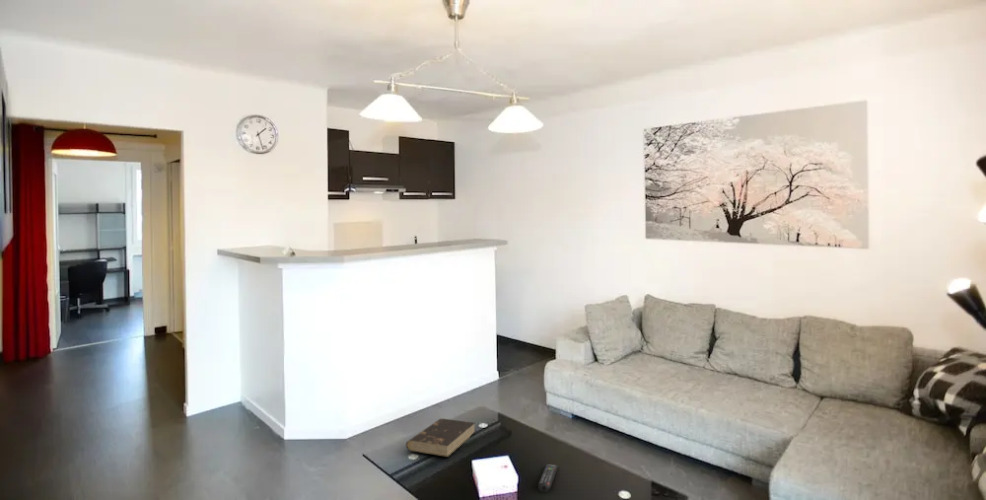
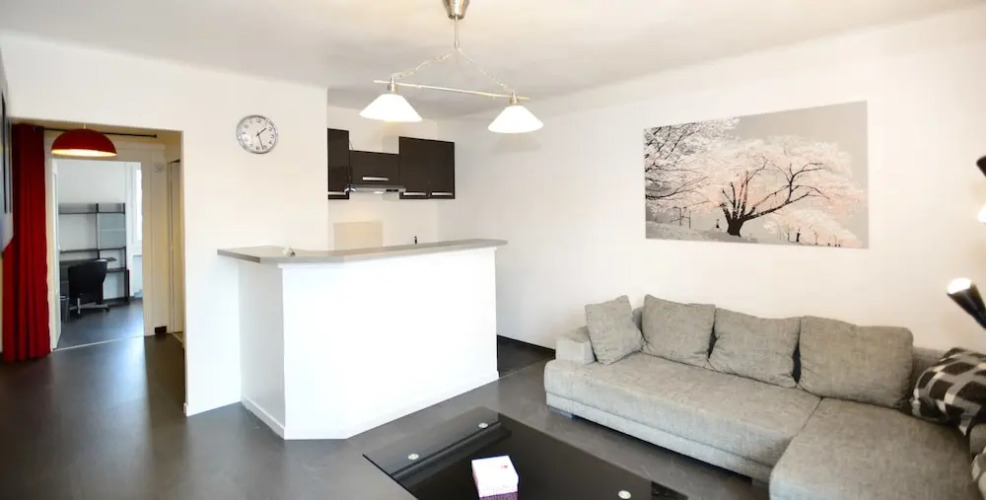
- book (442, 435)
- remote control (548, 476)
